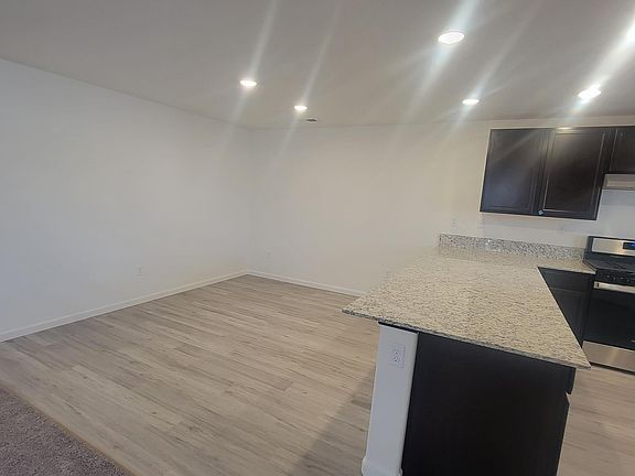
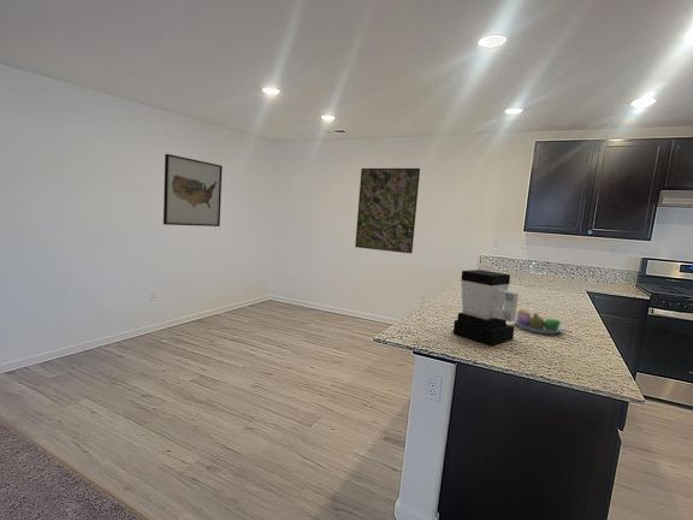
+ coffee maker (491, 306)
+ fruit bowl (539, 320)
+ wall art (194, 193)
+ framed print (385, 209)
